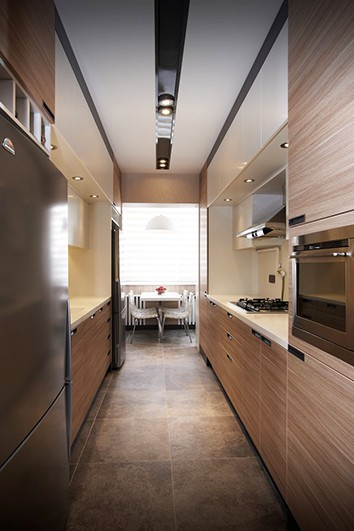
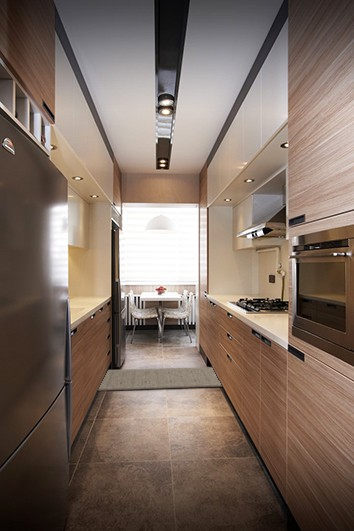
+ rug (194, 376)
